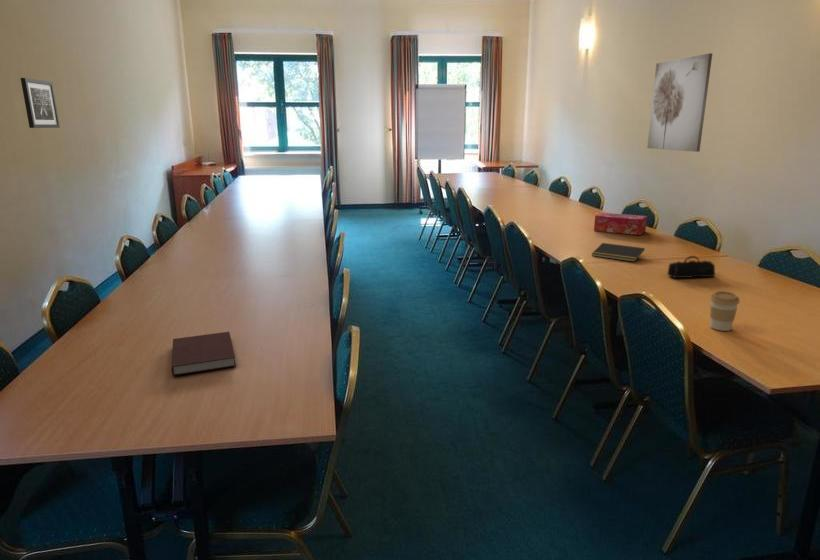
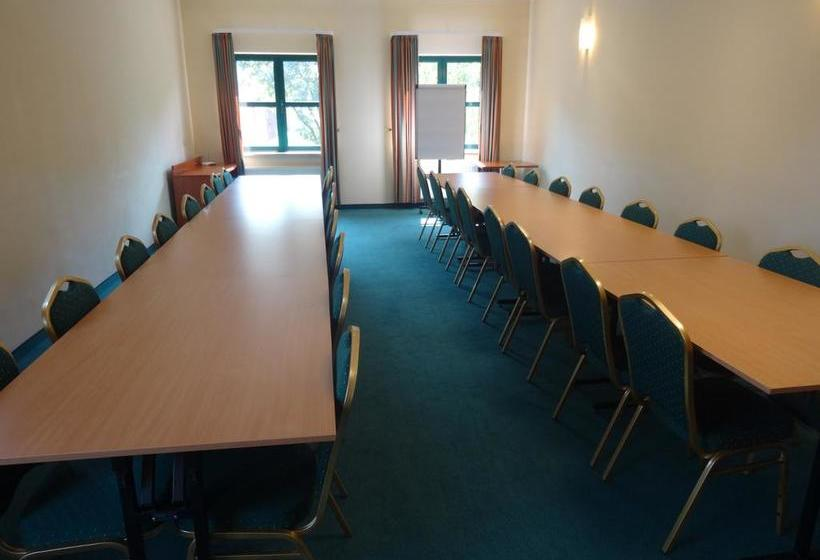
- wall art (676, 105)
- notepad (617, 251)
- wall art (41, 104)
- pencil case (691, 265)
- notebook (202, 352)
- coffee cup (723, 310)
- tissue box (620, 223)
